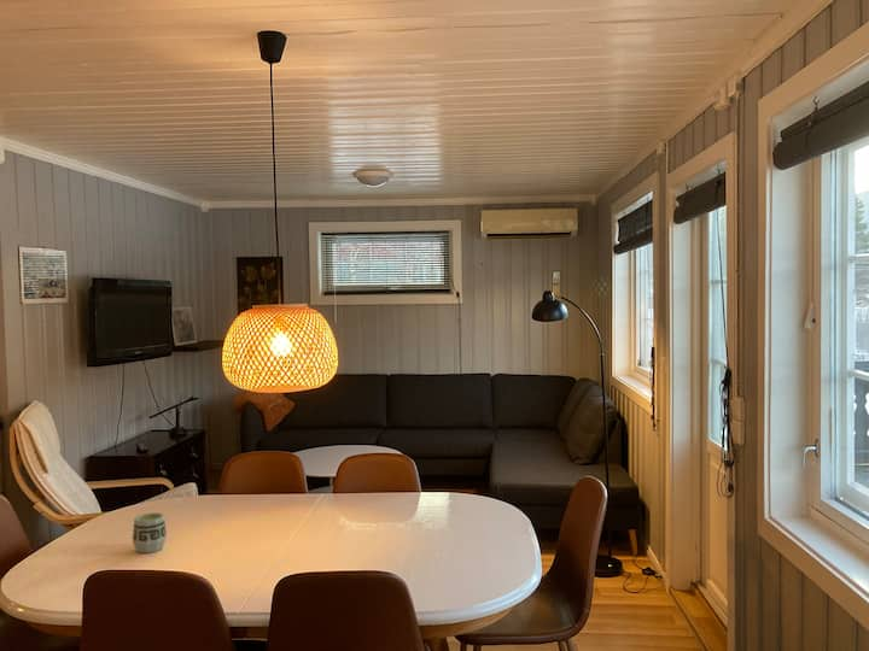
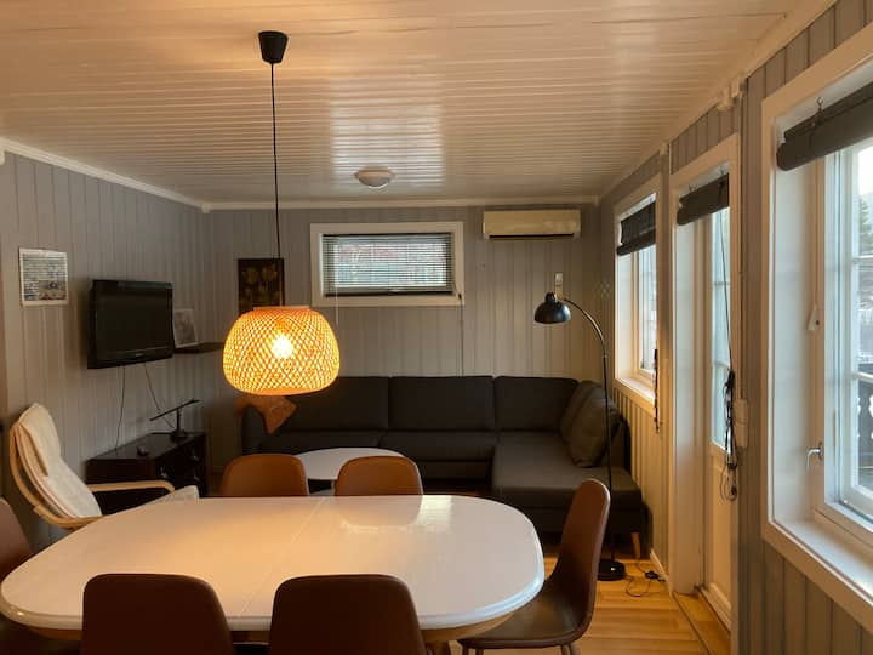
- cup (150, 532)
